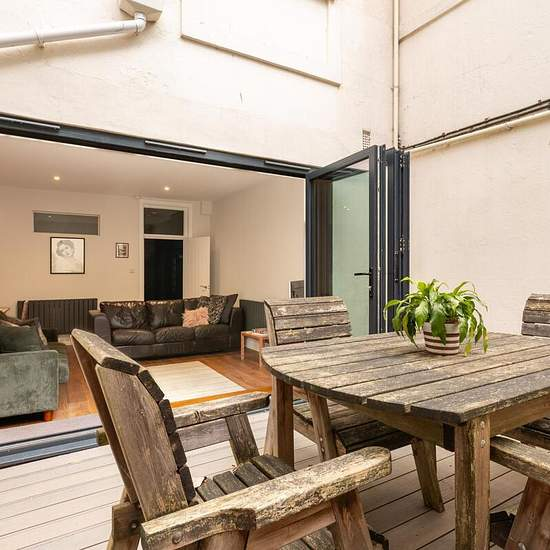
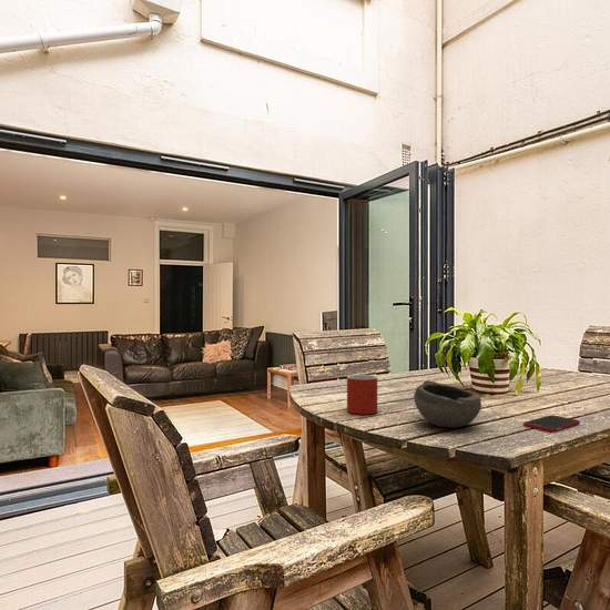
+ mug (363, 393)
+ cell phone (551, 423)
+ bowl (446, 404)
